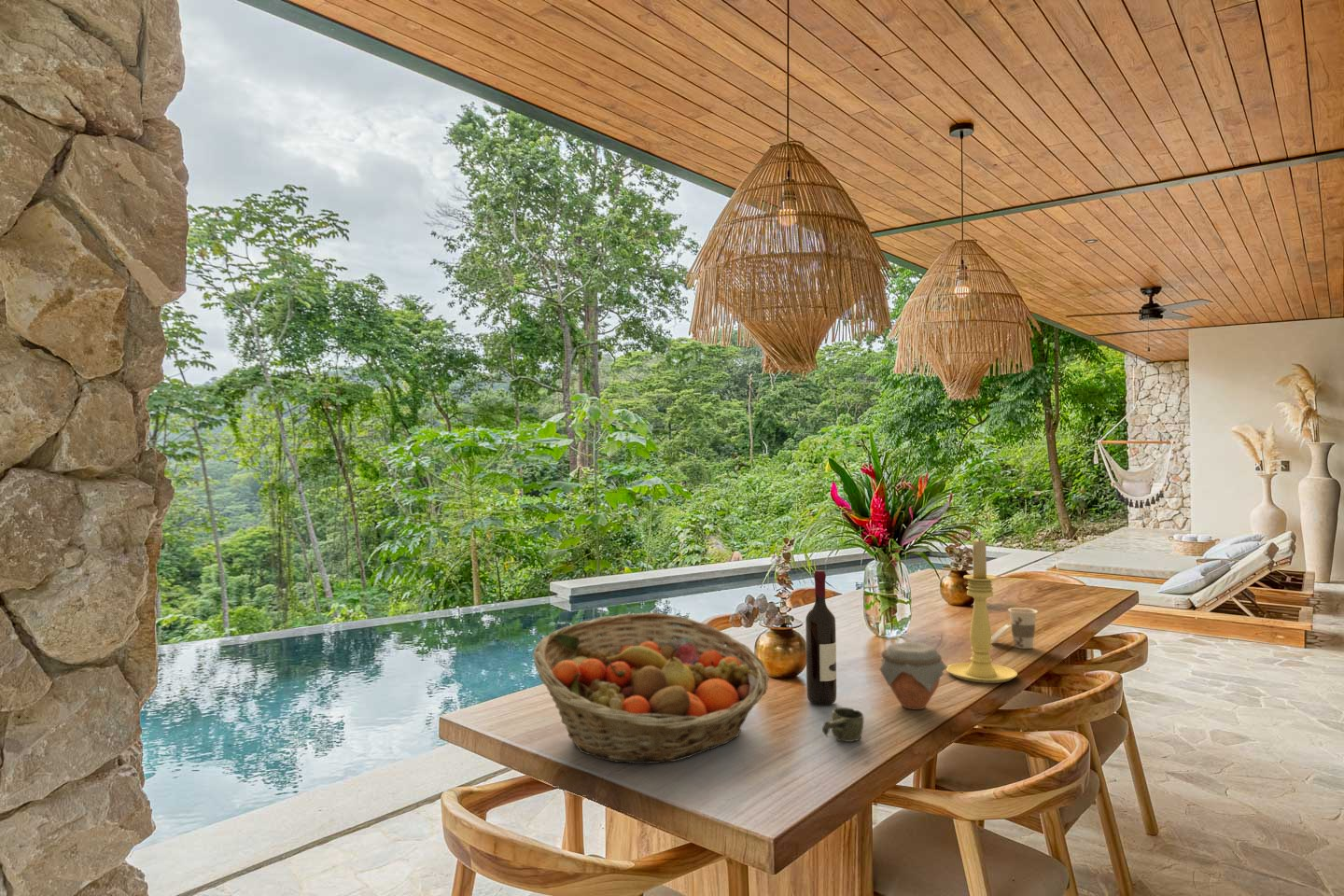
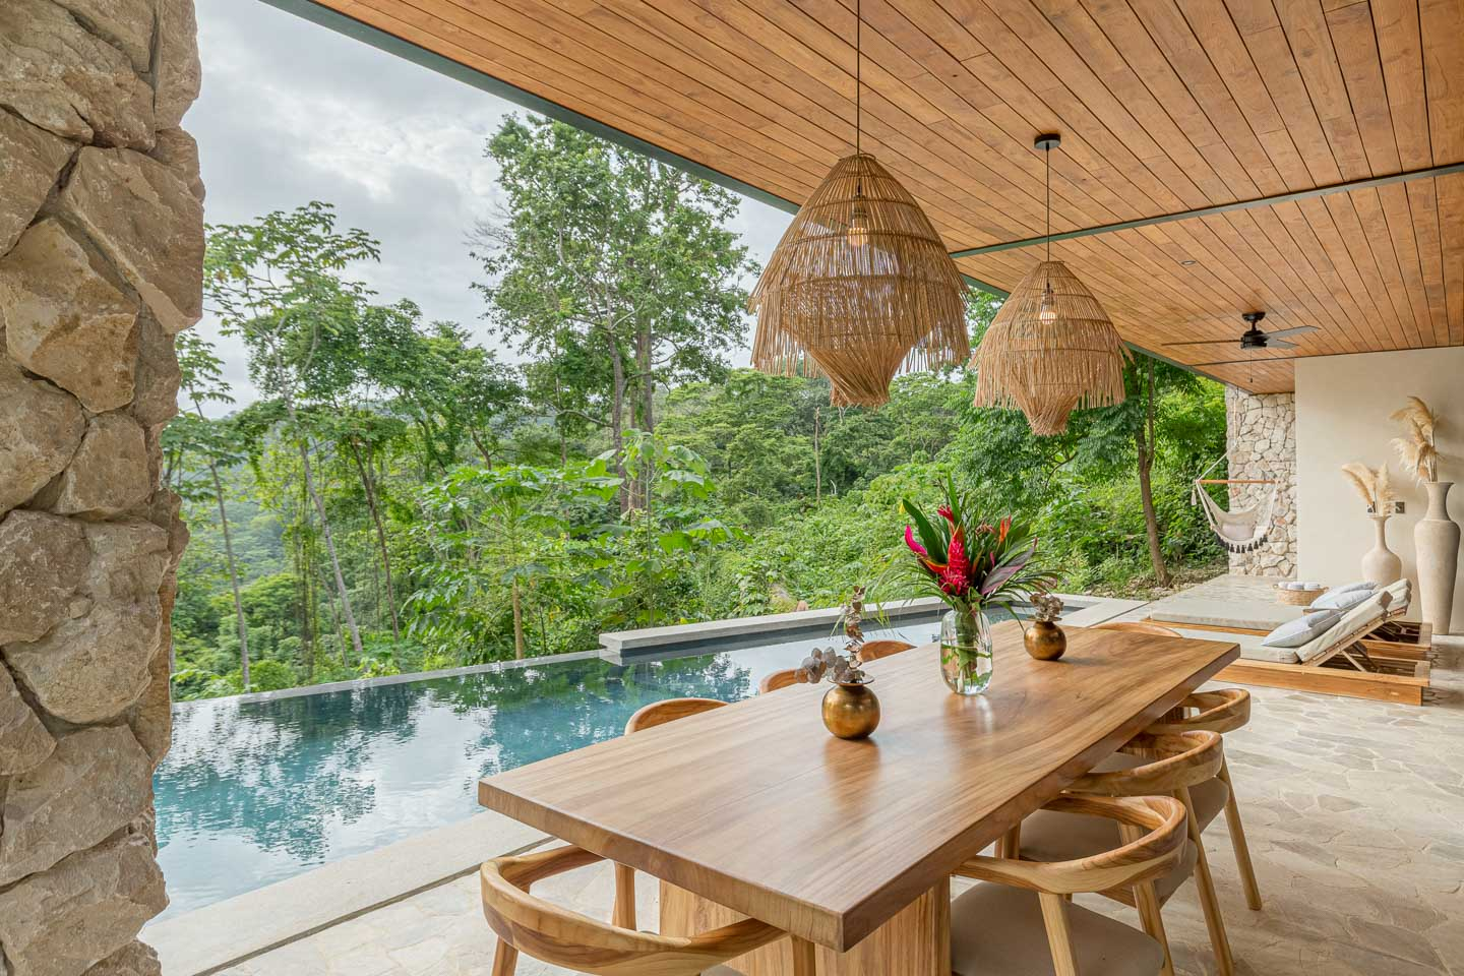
- jar (912, 676)
- cup (840, 727)
- fruit basket (652, 681)
- wine bottle (820, 636)
- candle holder (980, 606)
- cup (1014, 627)
